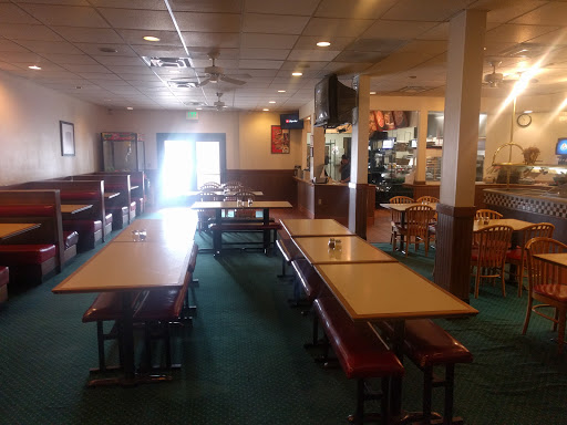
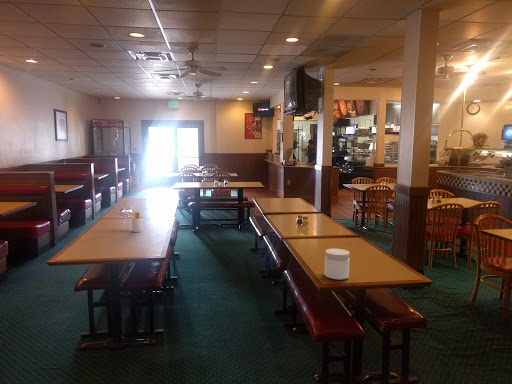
+ jar (337, 263)
+ utensil holder (134, 221)
